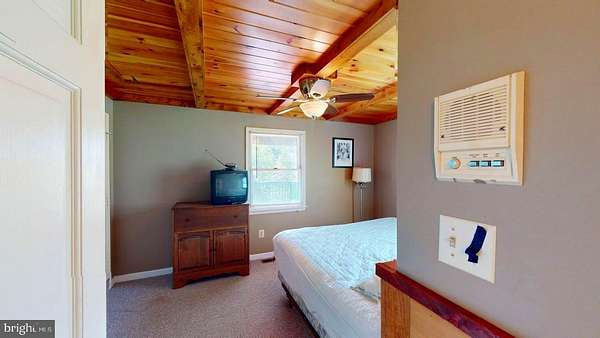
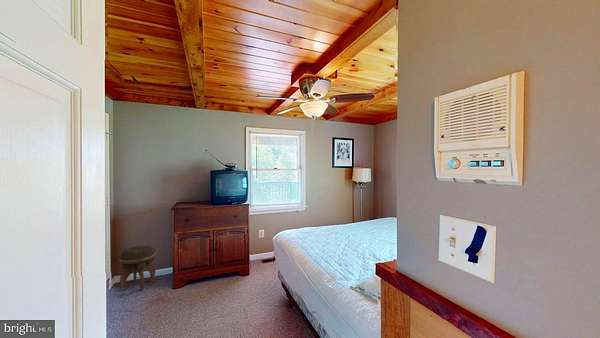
+ footstool (138, 266)
